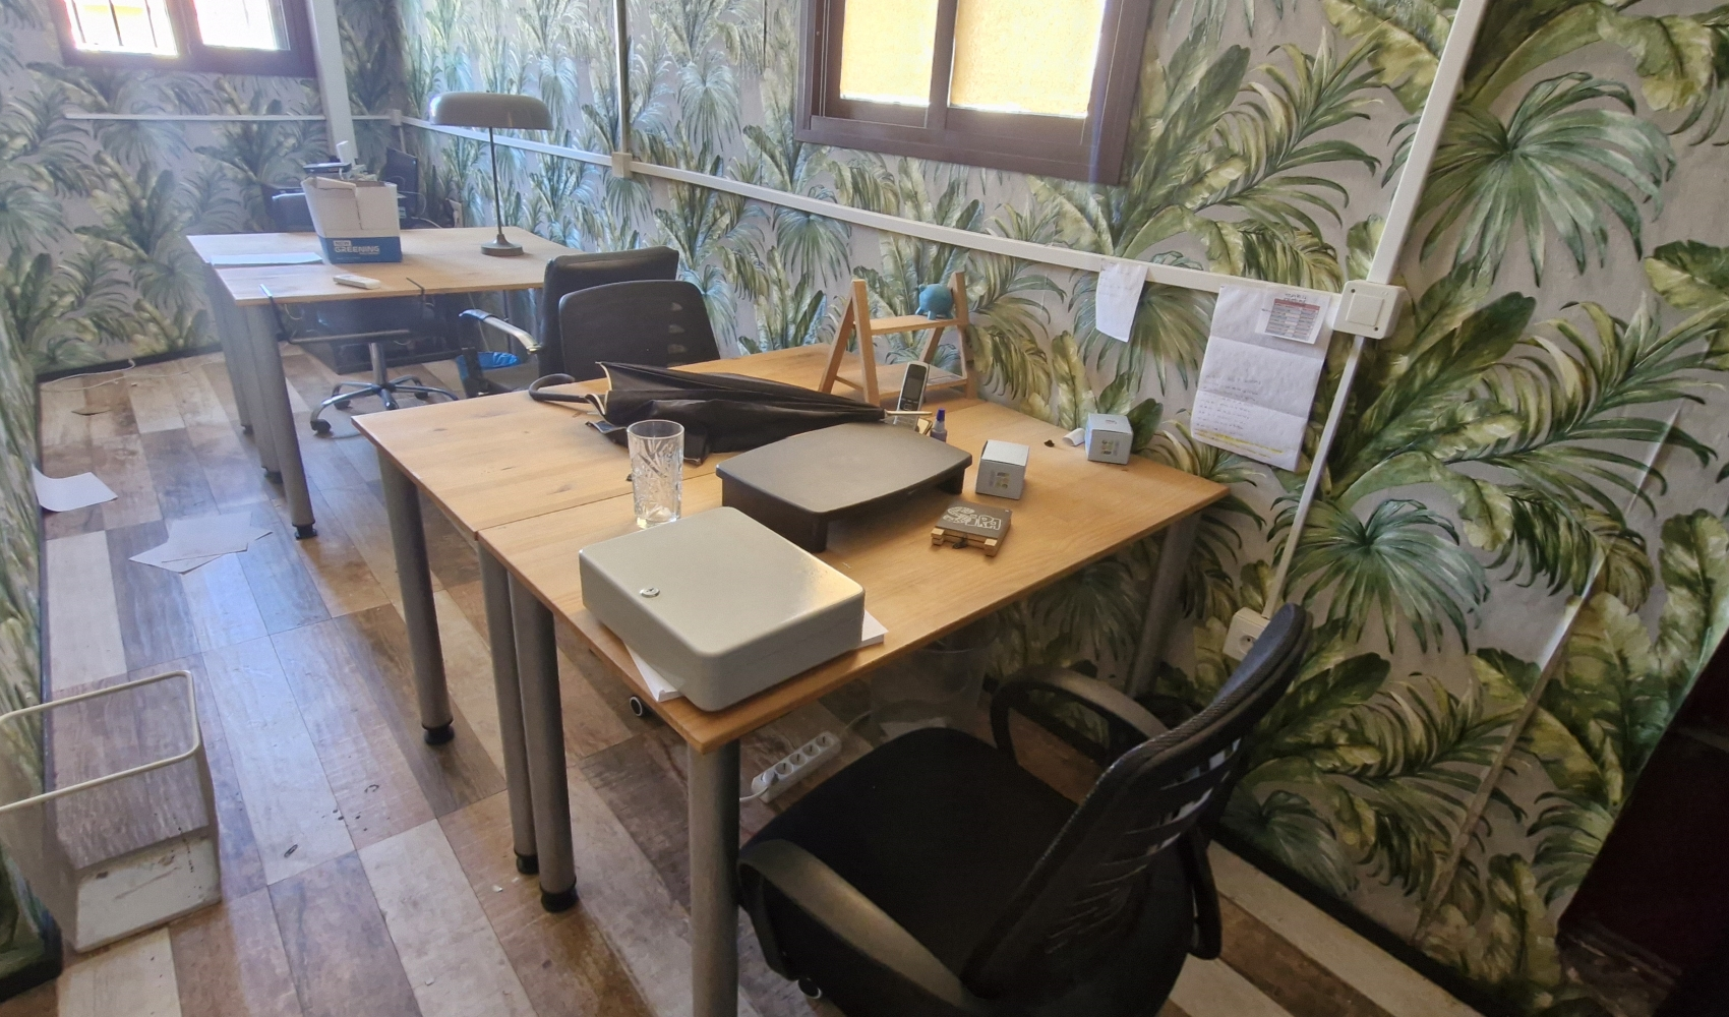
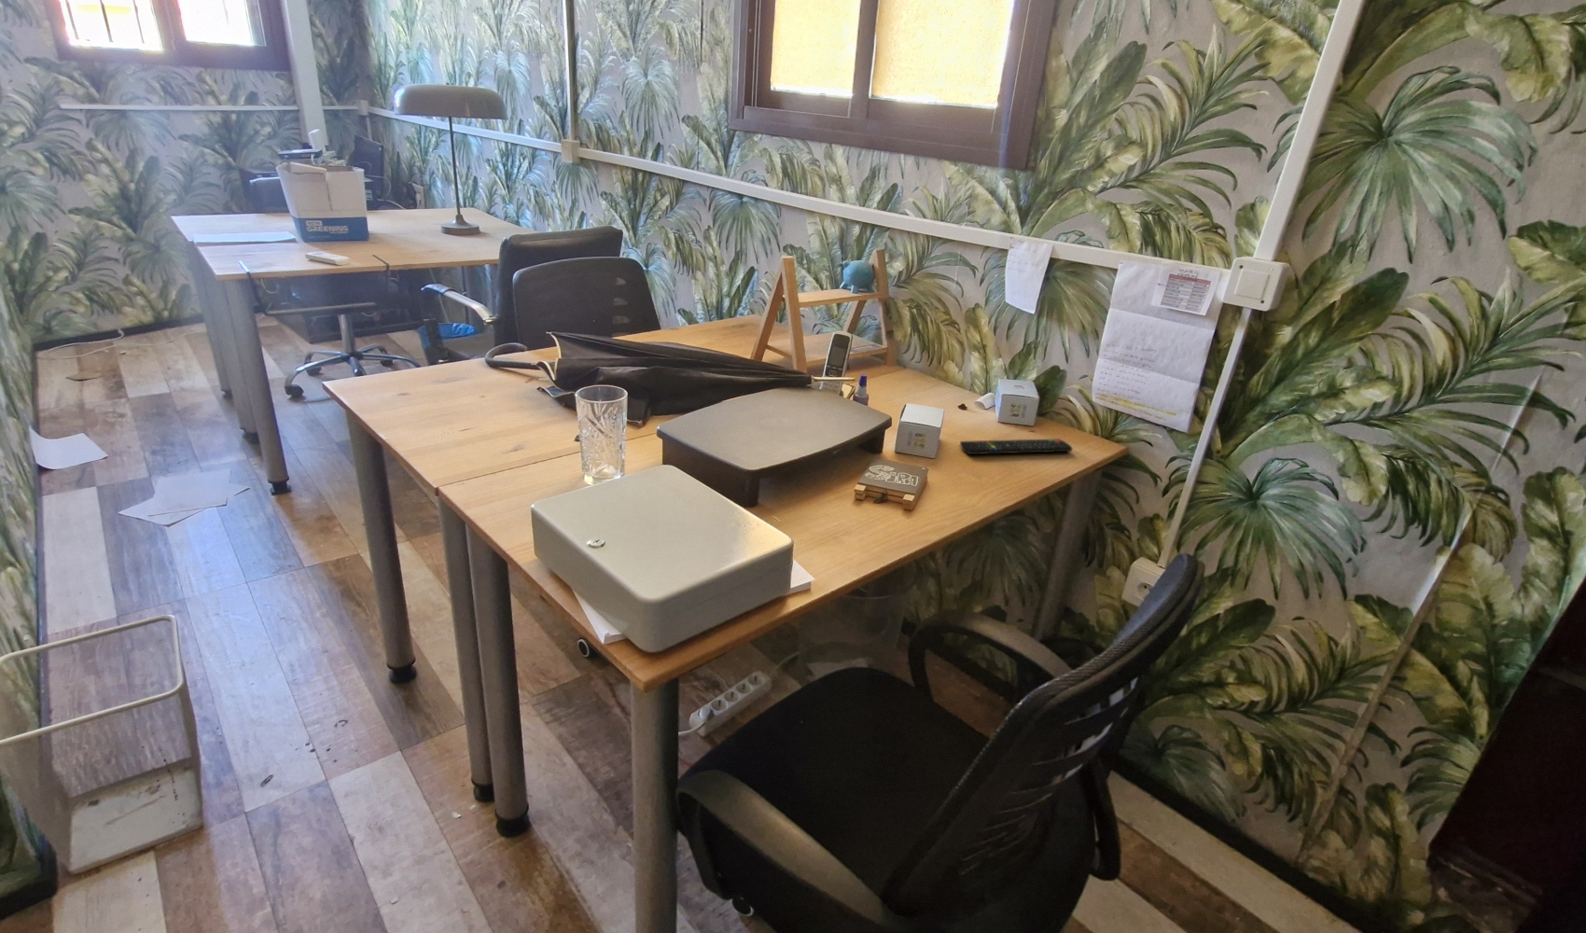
+ remote control (1017, 447)
